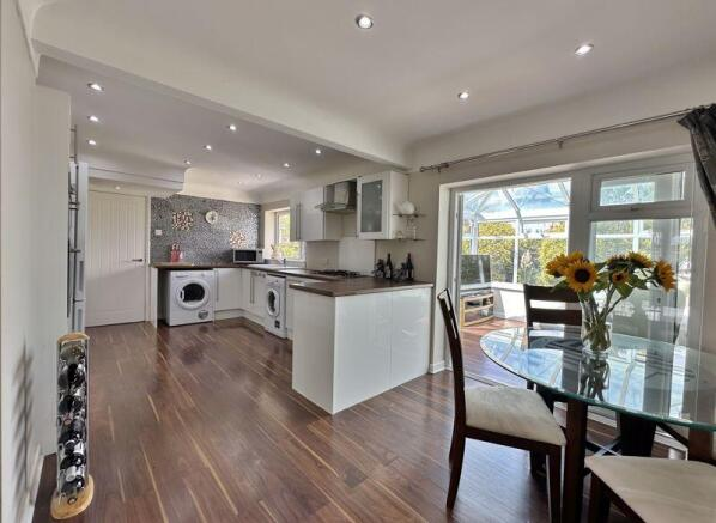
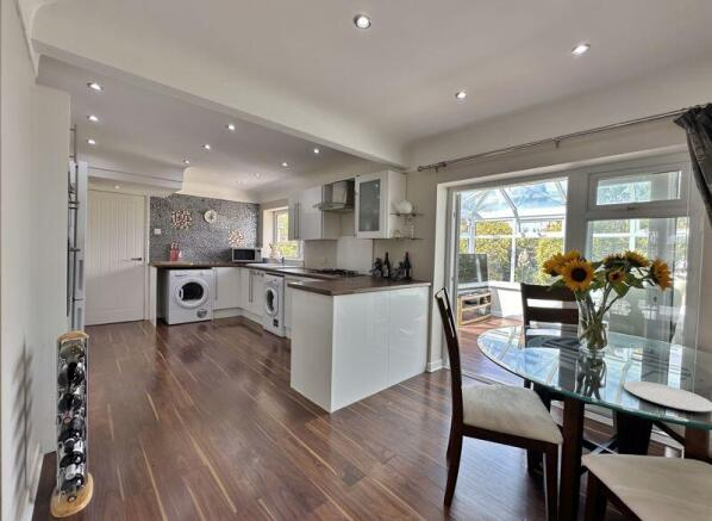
+ plate (666, 396)
